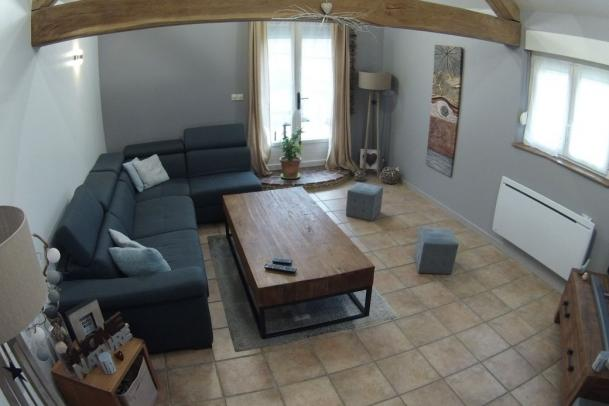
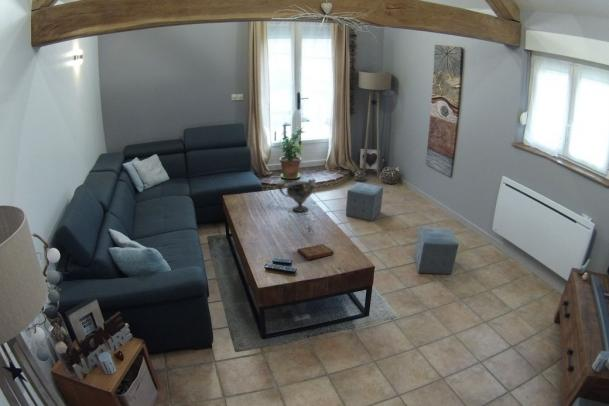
+ decorative bowl (298, 196)
+ book (315, 251)
